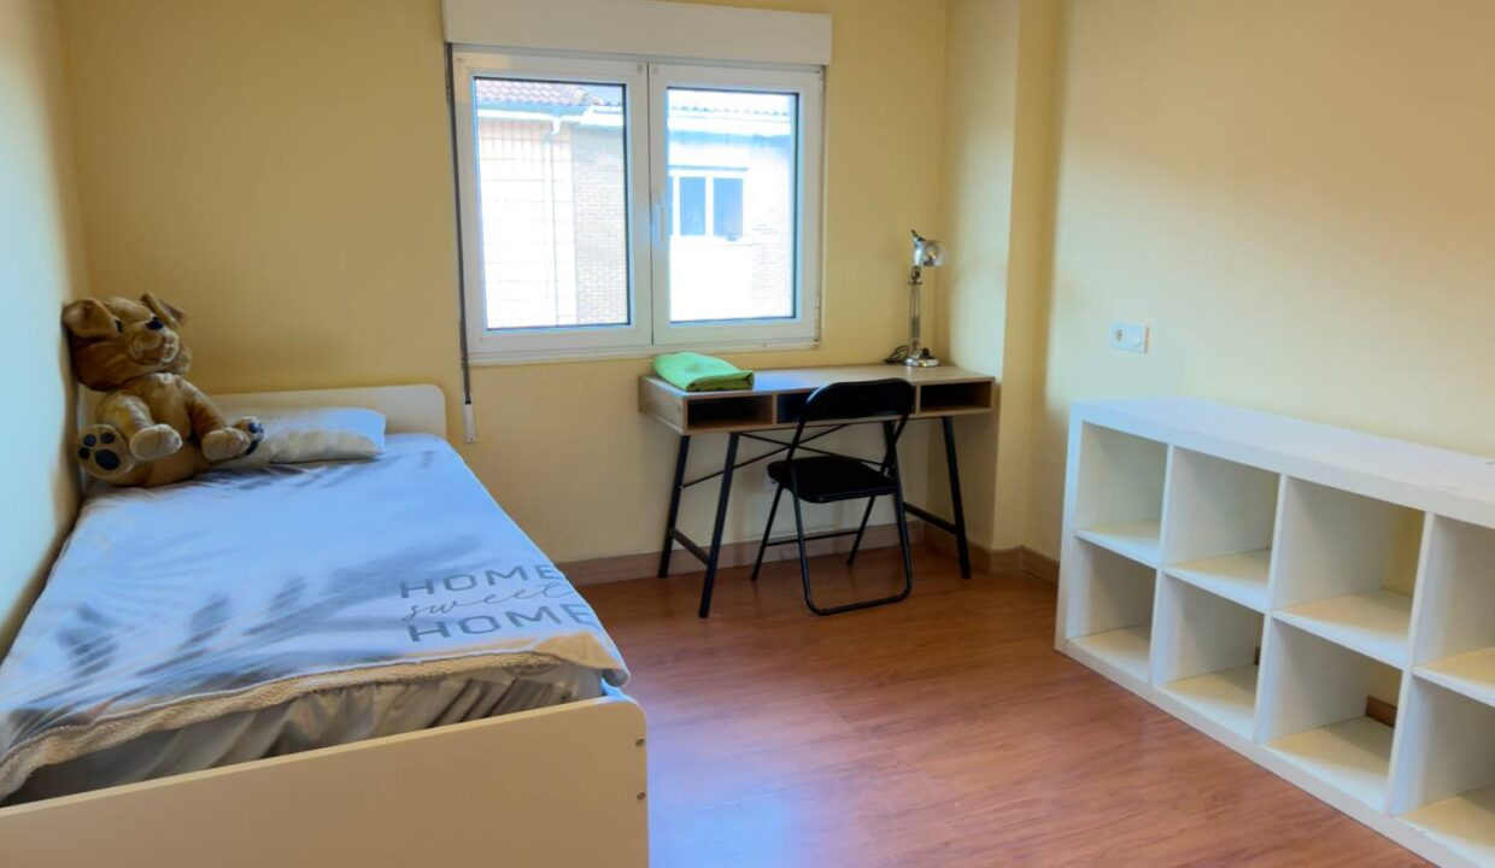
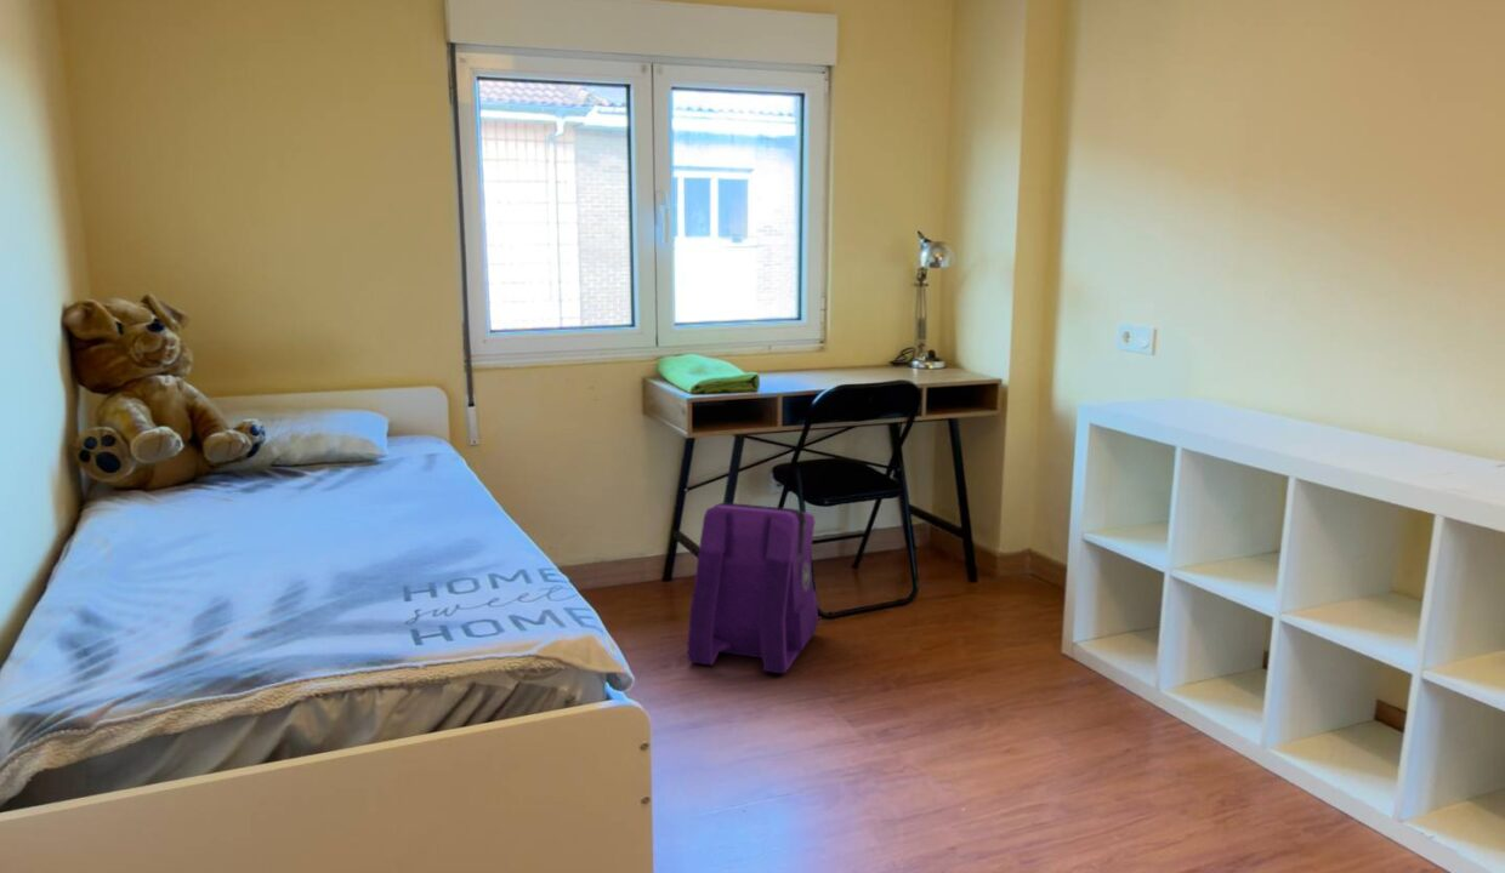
+ backpack (760, 576)
